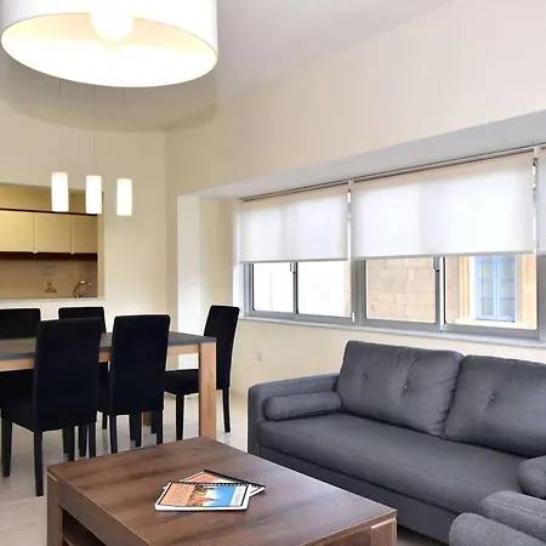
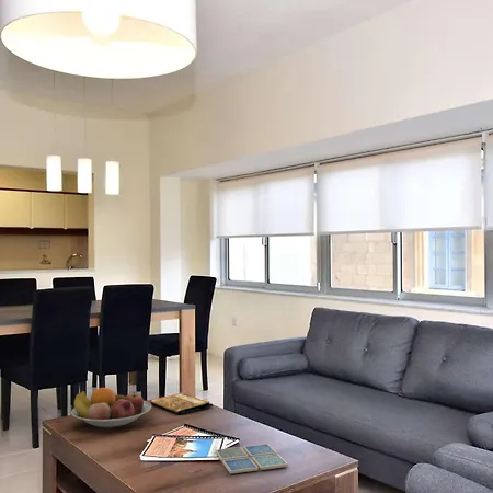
+ book (181, 402)
+ drink coaster (250, 458)
+ fruit bowl (112, 404)
